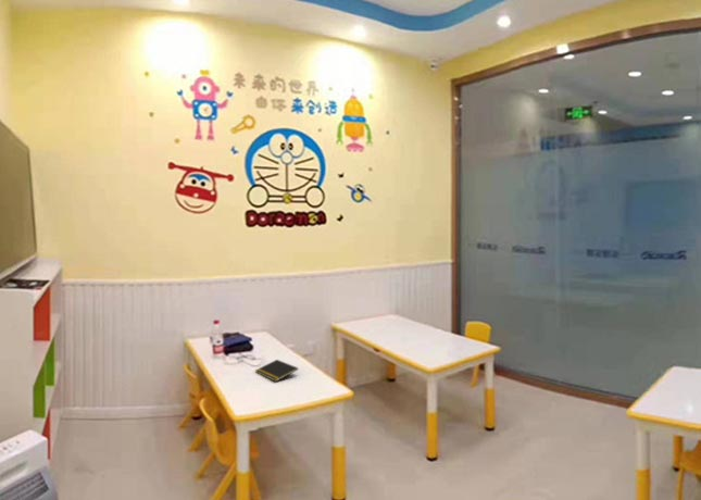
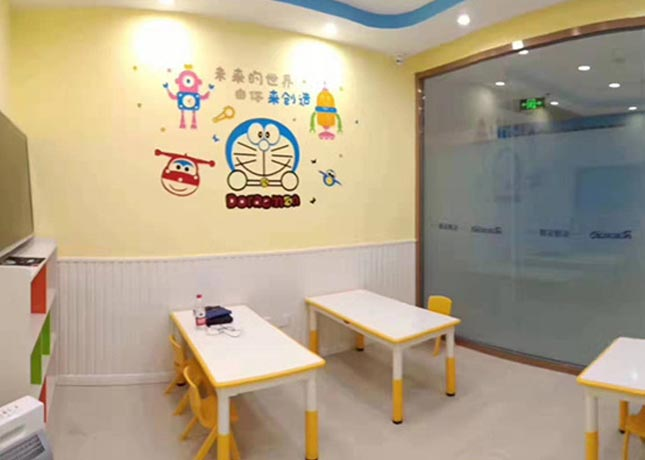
- notepad (276, 370)
